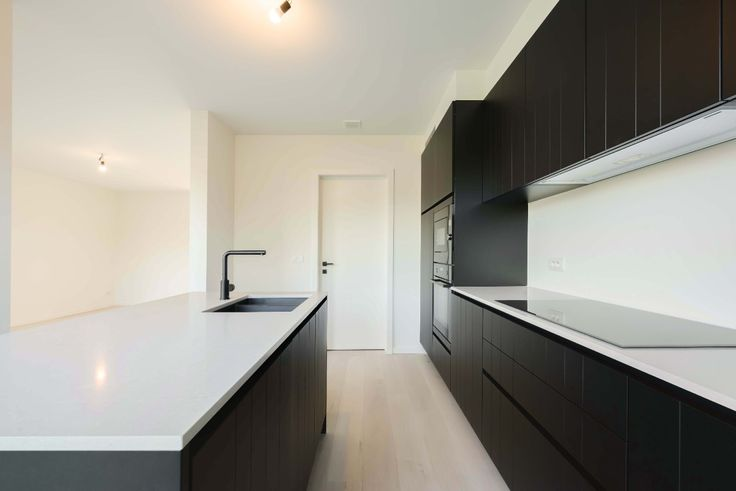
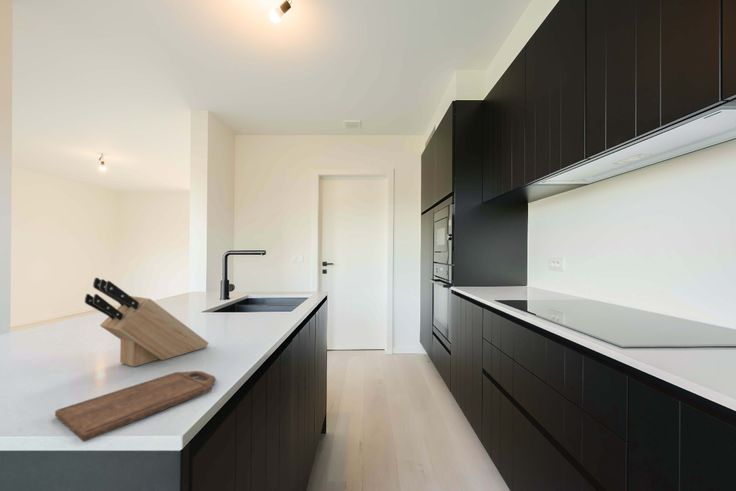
+ cutting board (149, 396)
+ knife block (152, 316)
